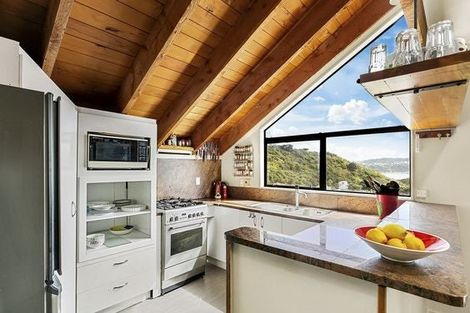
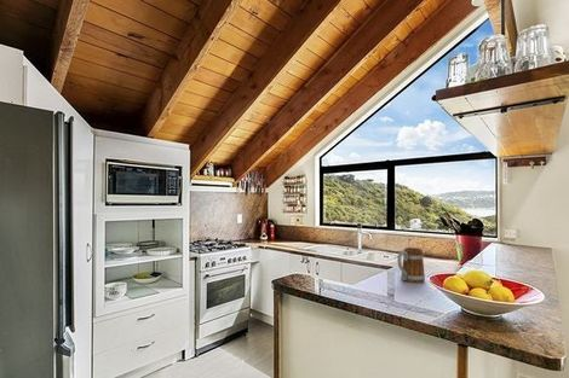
+ mug (409, 264)
